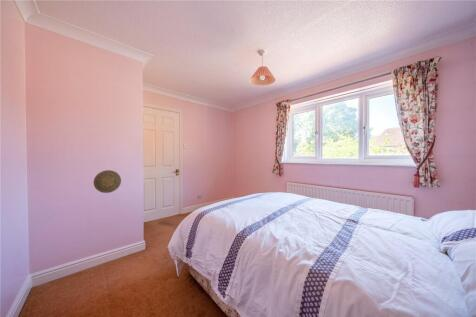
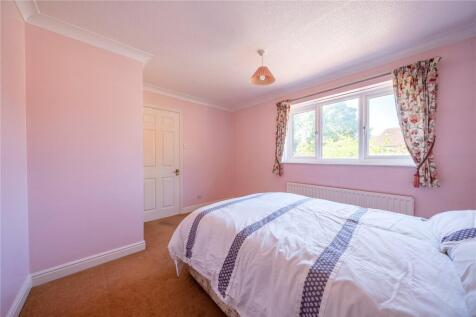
- decorative plate (108, 181)
